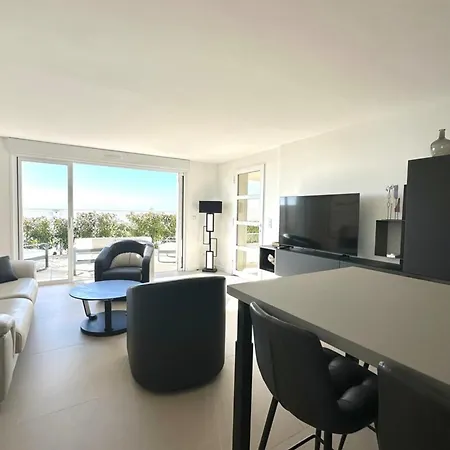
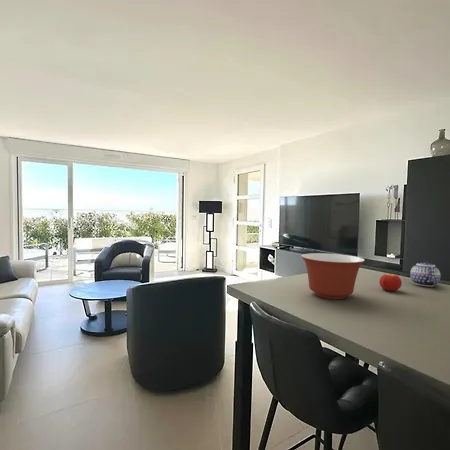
+ mixing bowl (331, 276)
+ fruit (389, 281)
+ teapot (425, 272)
